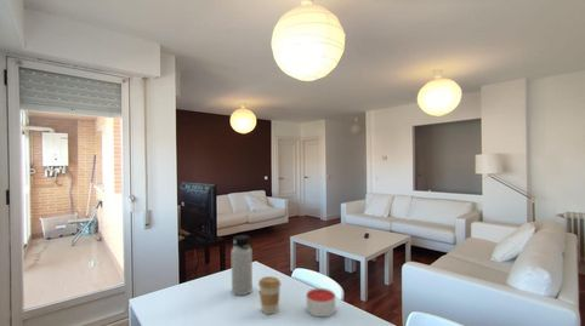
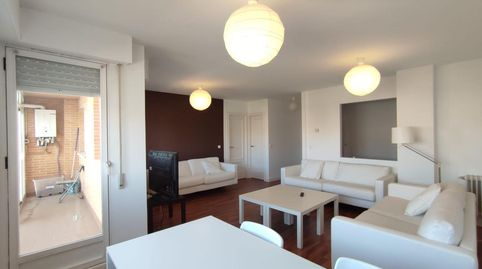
- coffee cup (269, 293)
- candle (320, 301)
- water bottle (242, 263)
